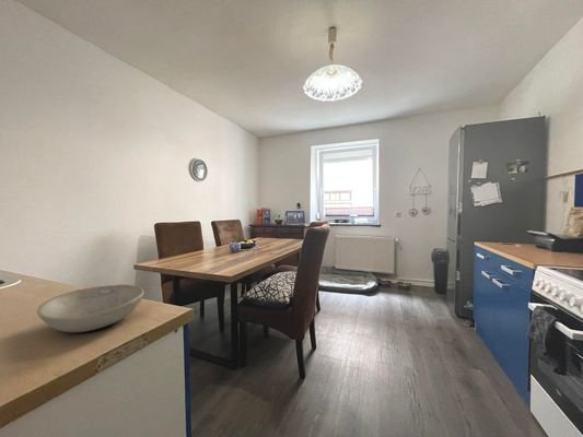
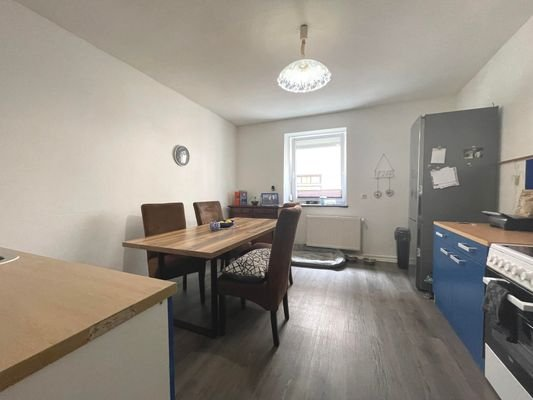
- bowl (96, 308)
